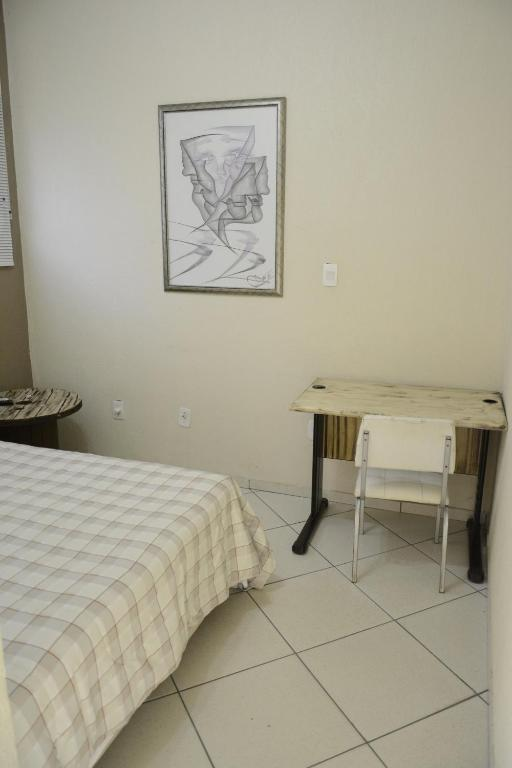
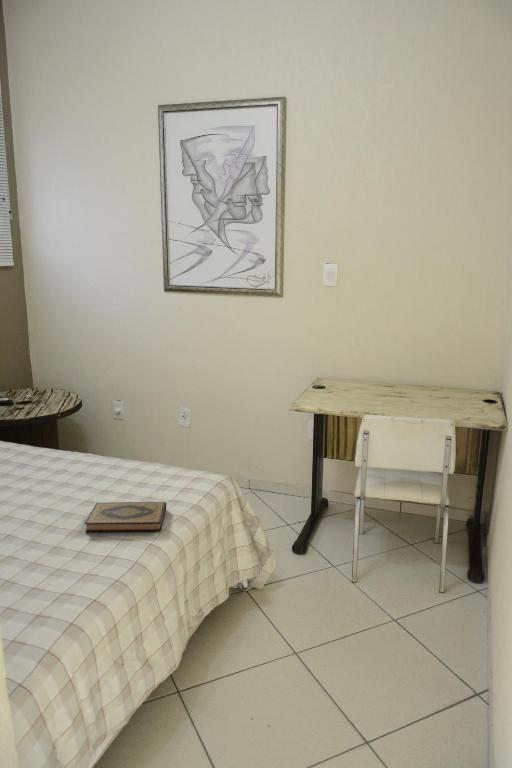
+ hardback book (127, 515)
